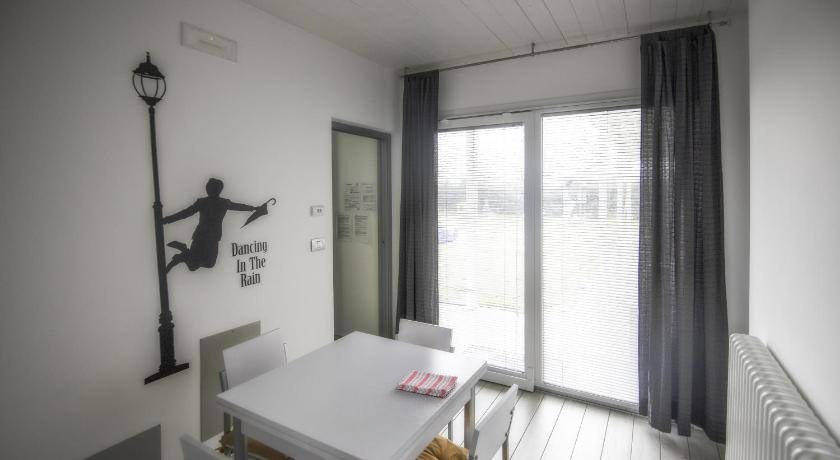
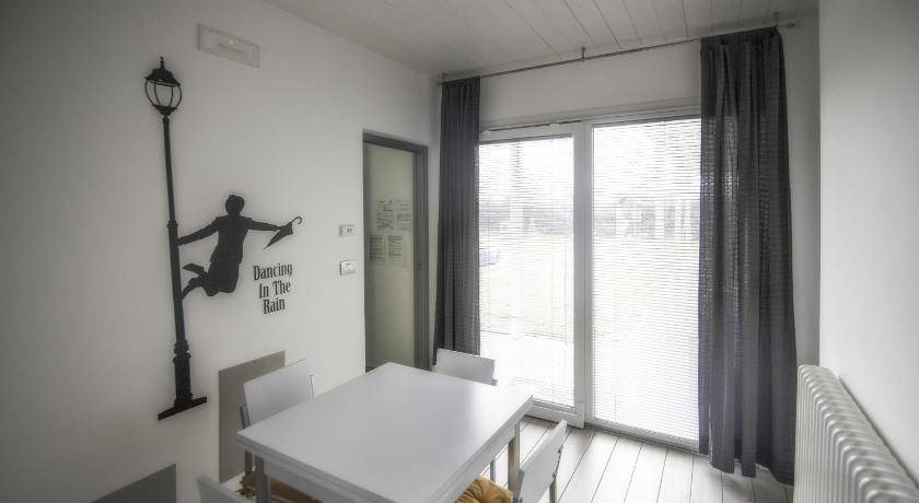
- dish towel (427, 381)
